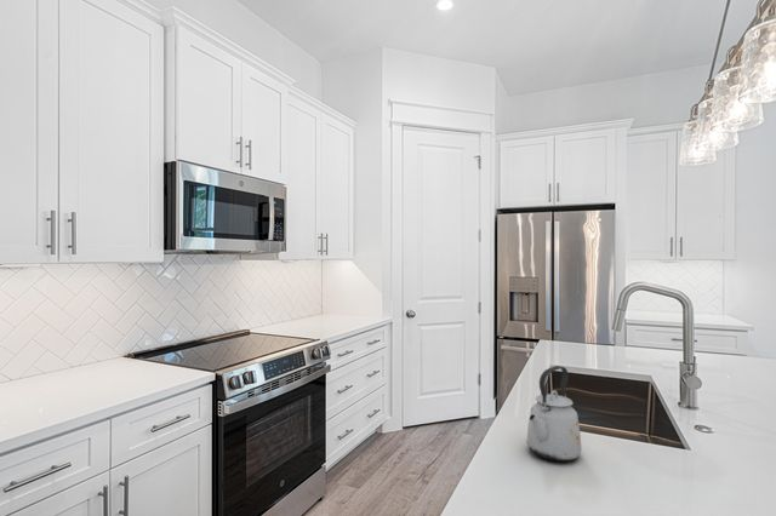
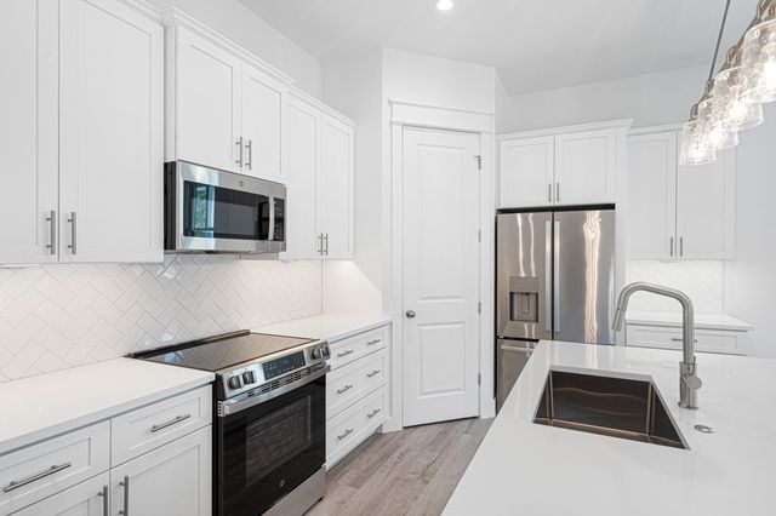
- kettle (548, 412)
